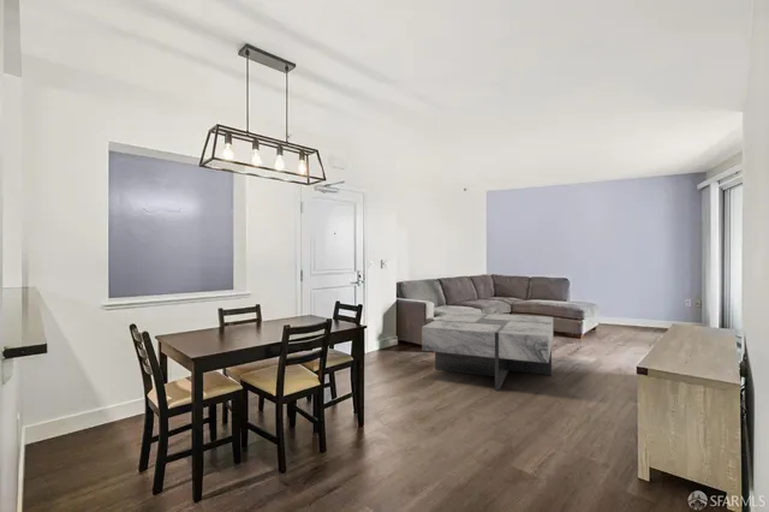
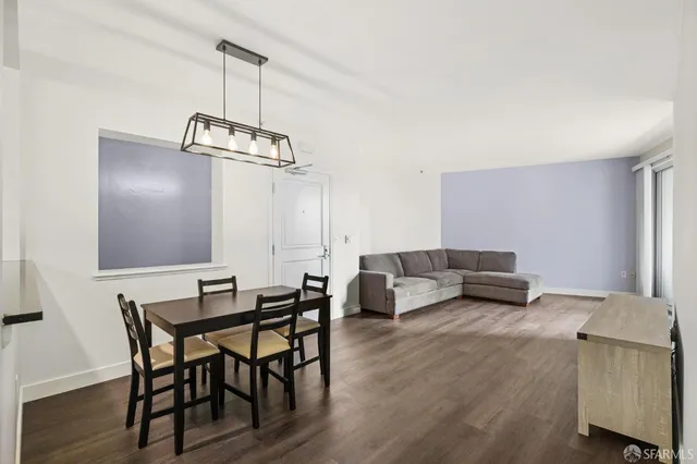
- coffee table (491, 346)
